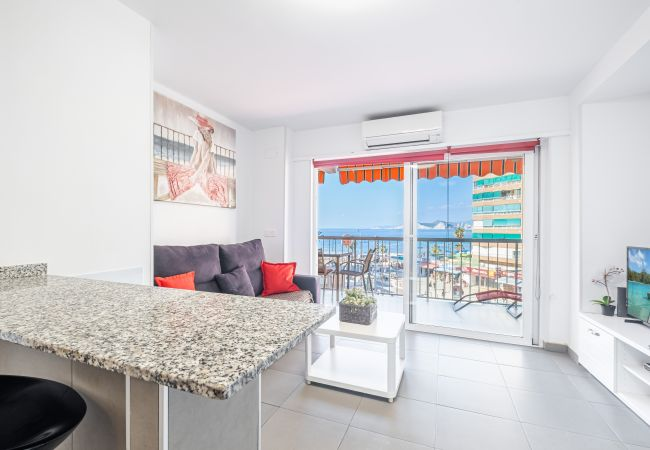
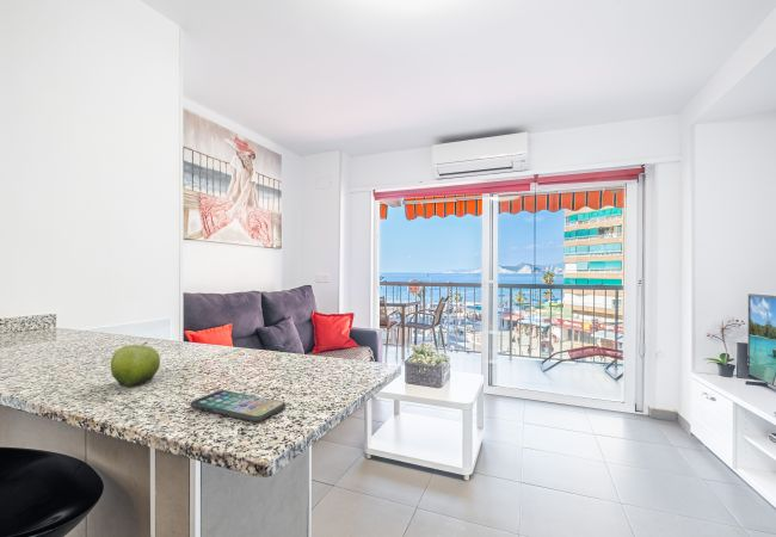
+ smartphone (238, 405)
+ fruit (135, 362)
